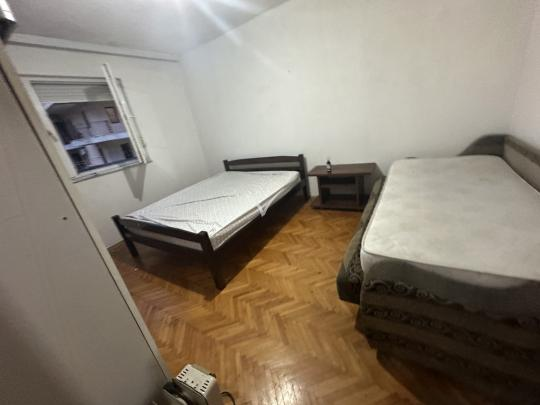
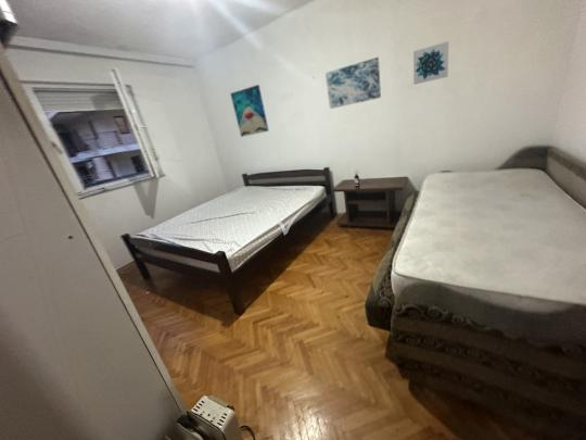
+ wall art (352, 85)
+ wall art (430, 63)
+ wall art (249, 112)
